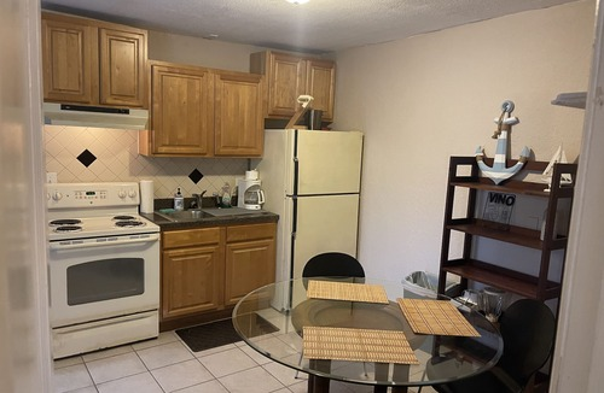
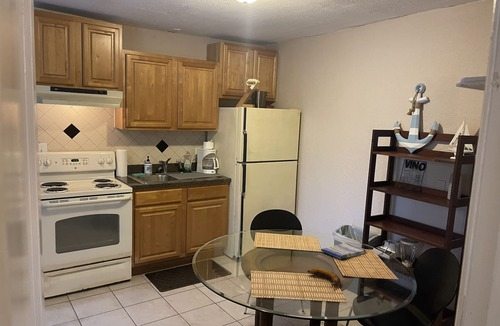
+ banana (324, 276)
+ dish towel (343, 250)
